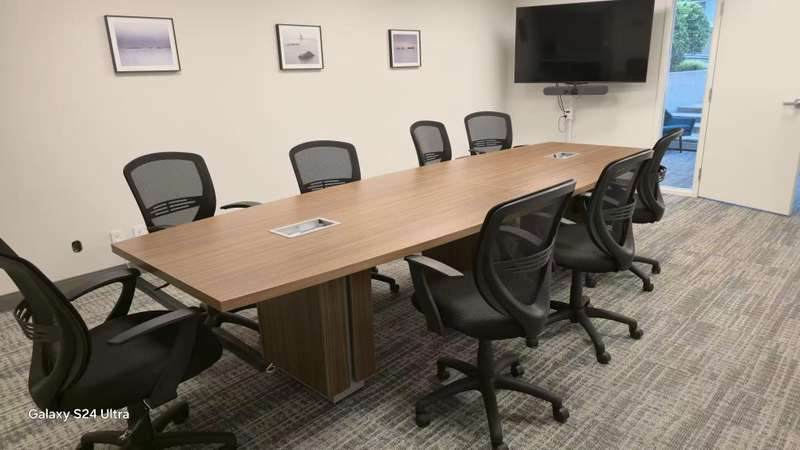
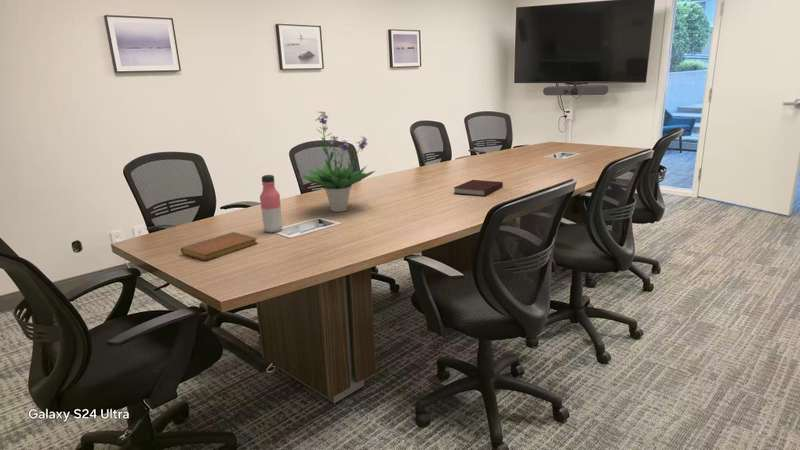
+ notebook (478, 187)
+ potted plant (336, 161)
+ notebook (219, 245)
+ water bottle (270, 203)
